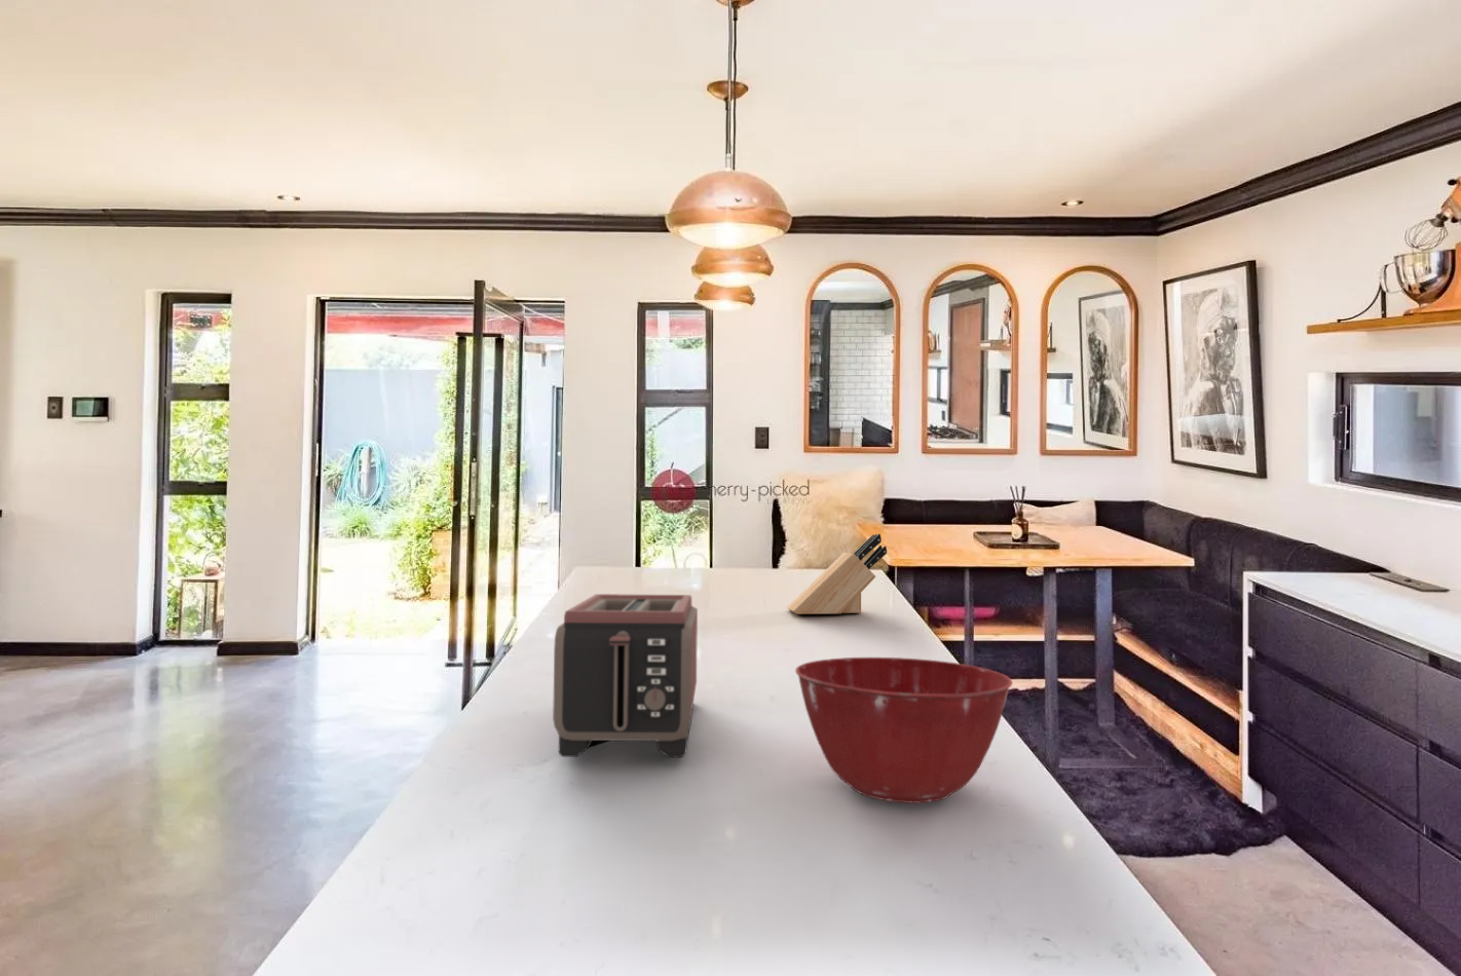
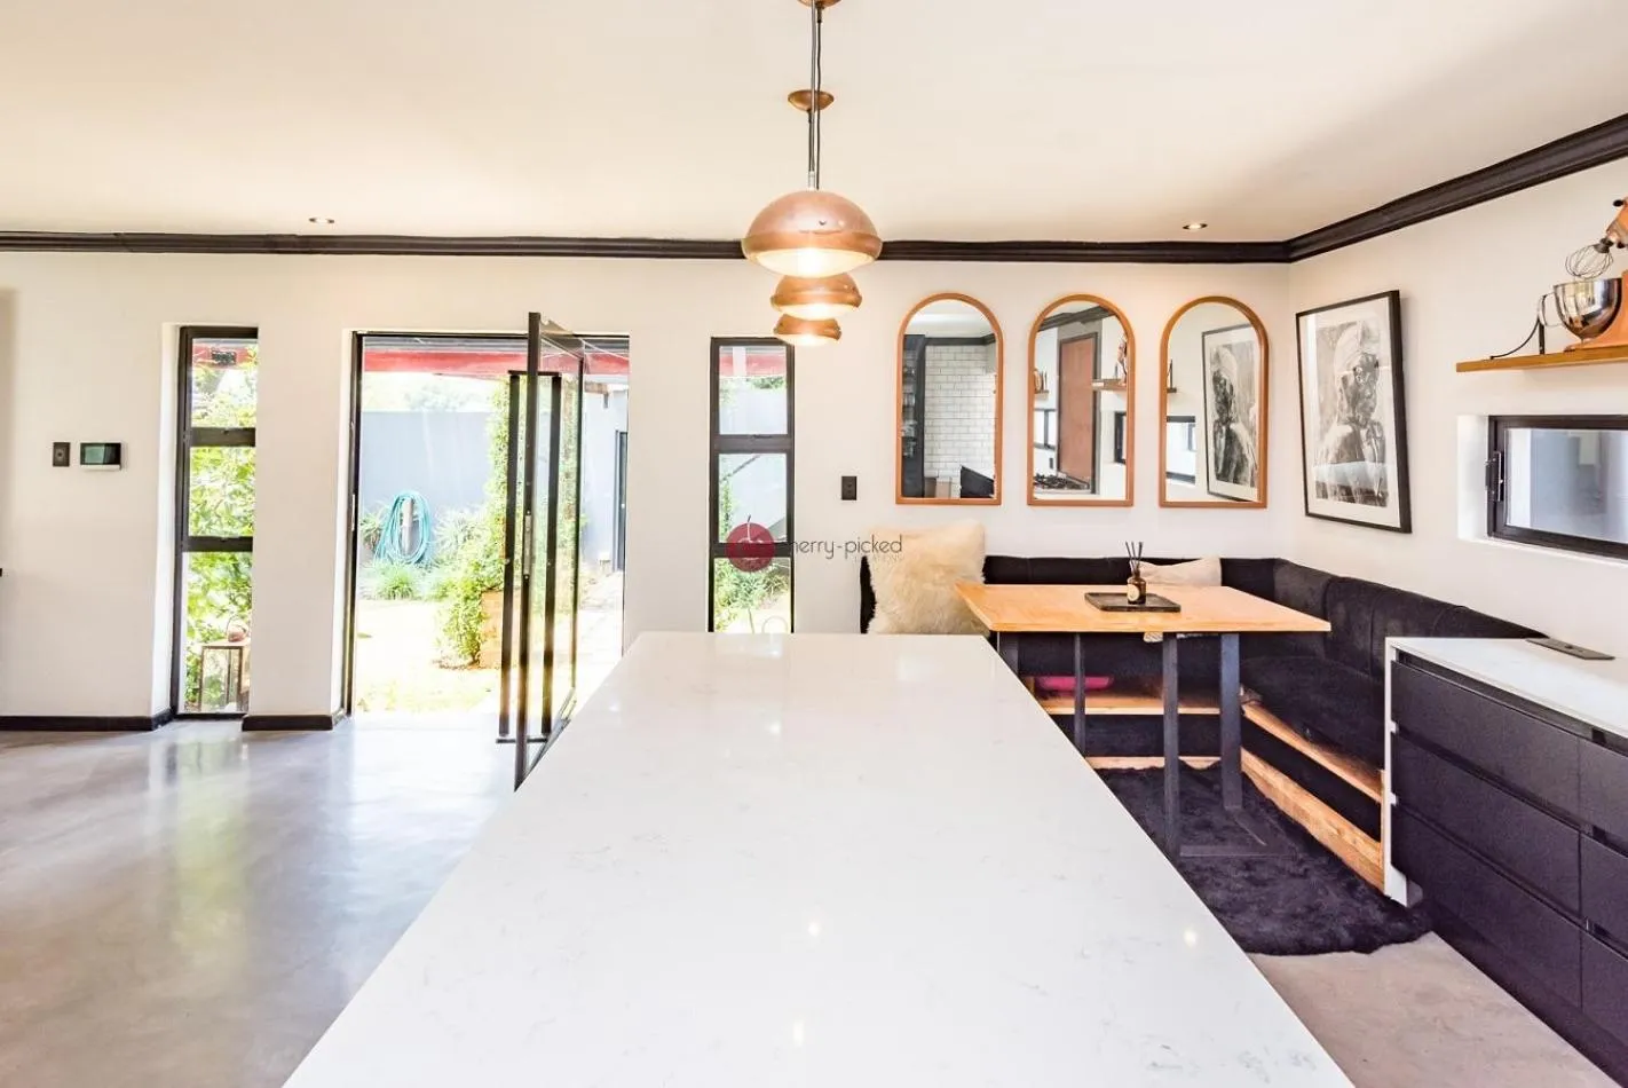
- mixing bowl (901, 729)
- toaster (632, 669)
- knife block (838, 572)
